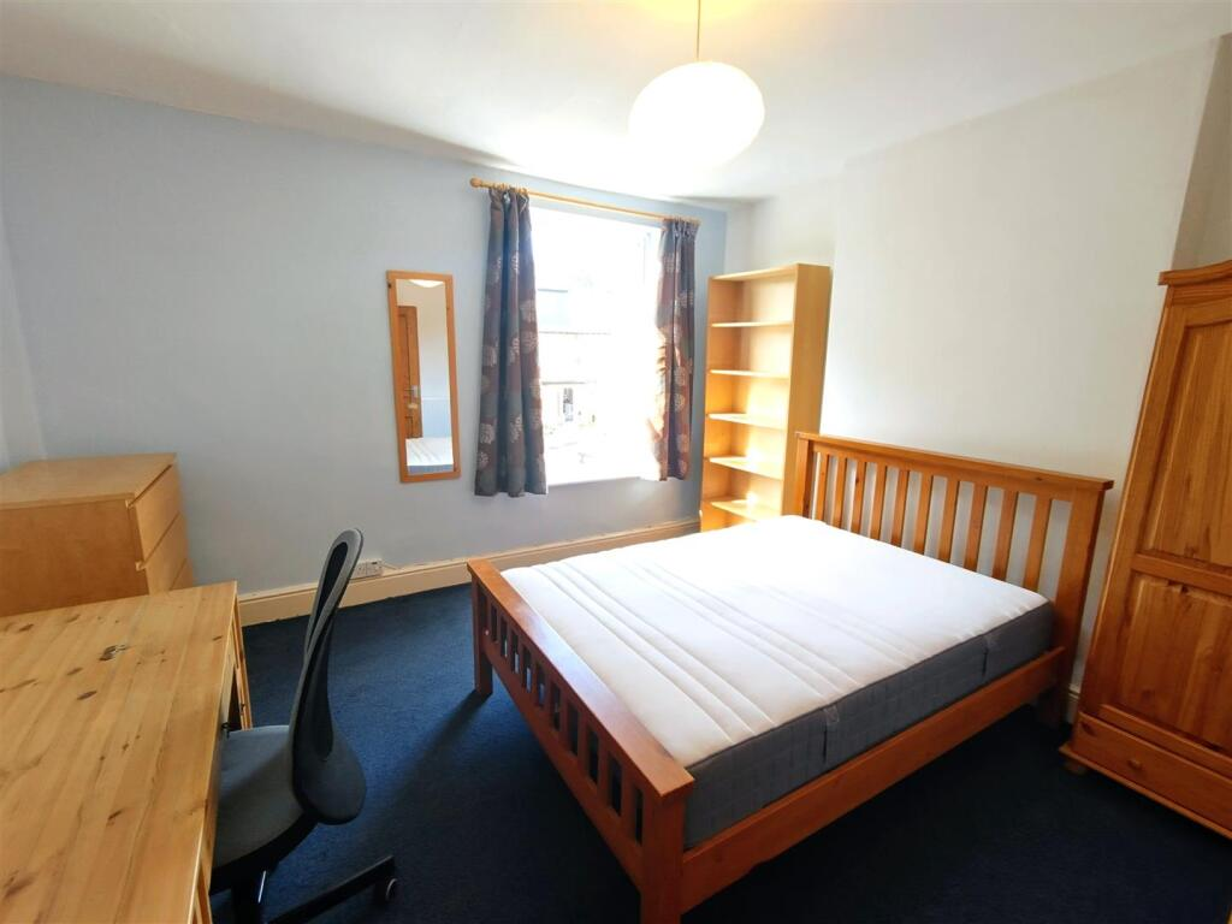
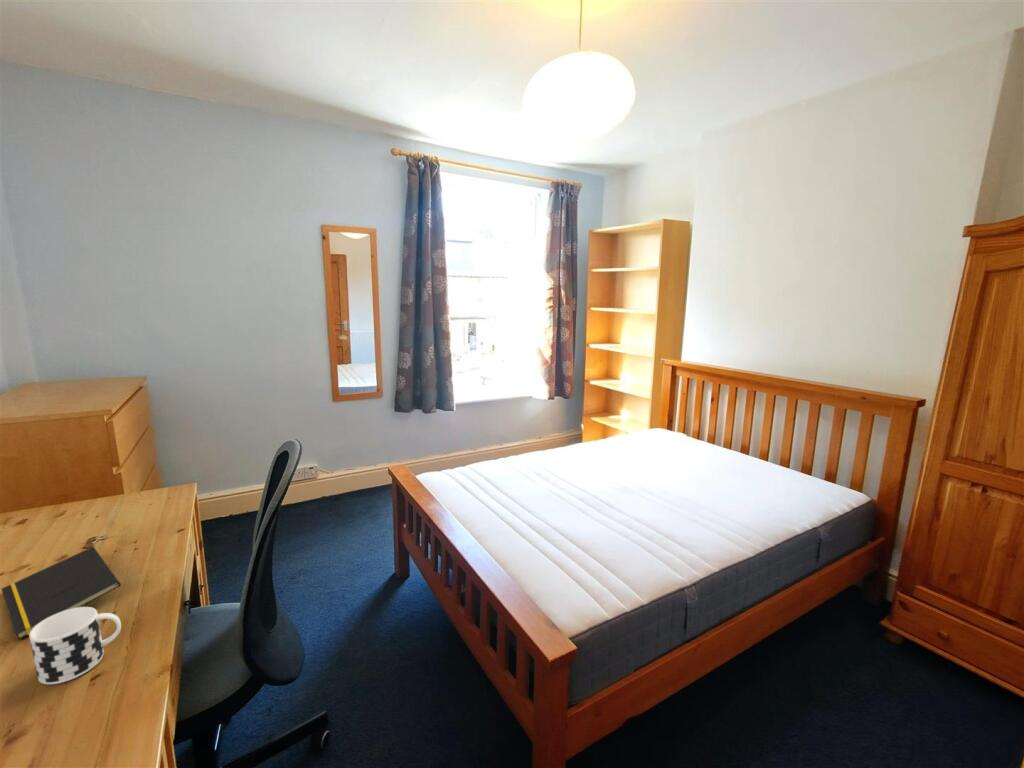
+ notepad (60, 587)
+ cup (79, 640)
